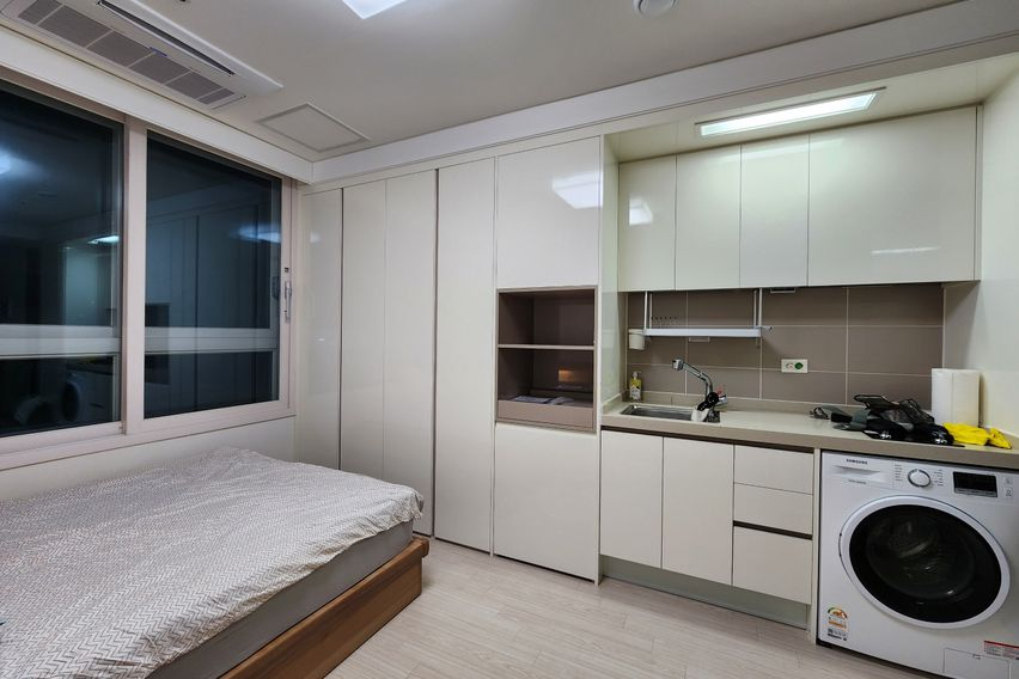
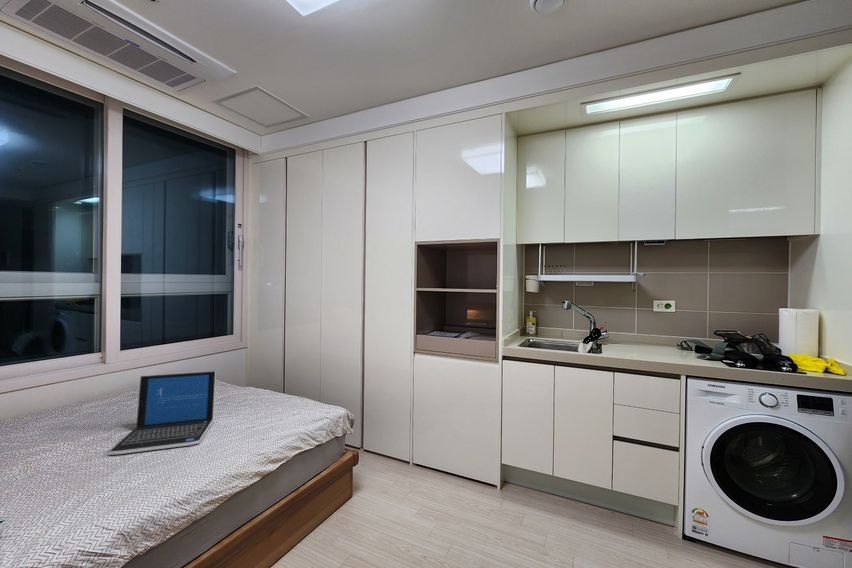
+ laptop (168, 408)
